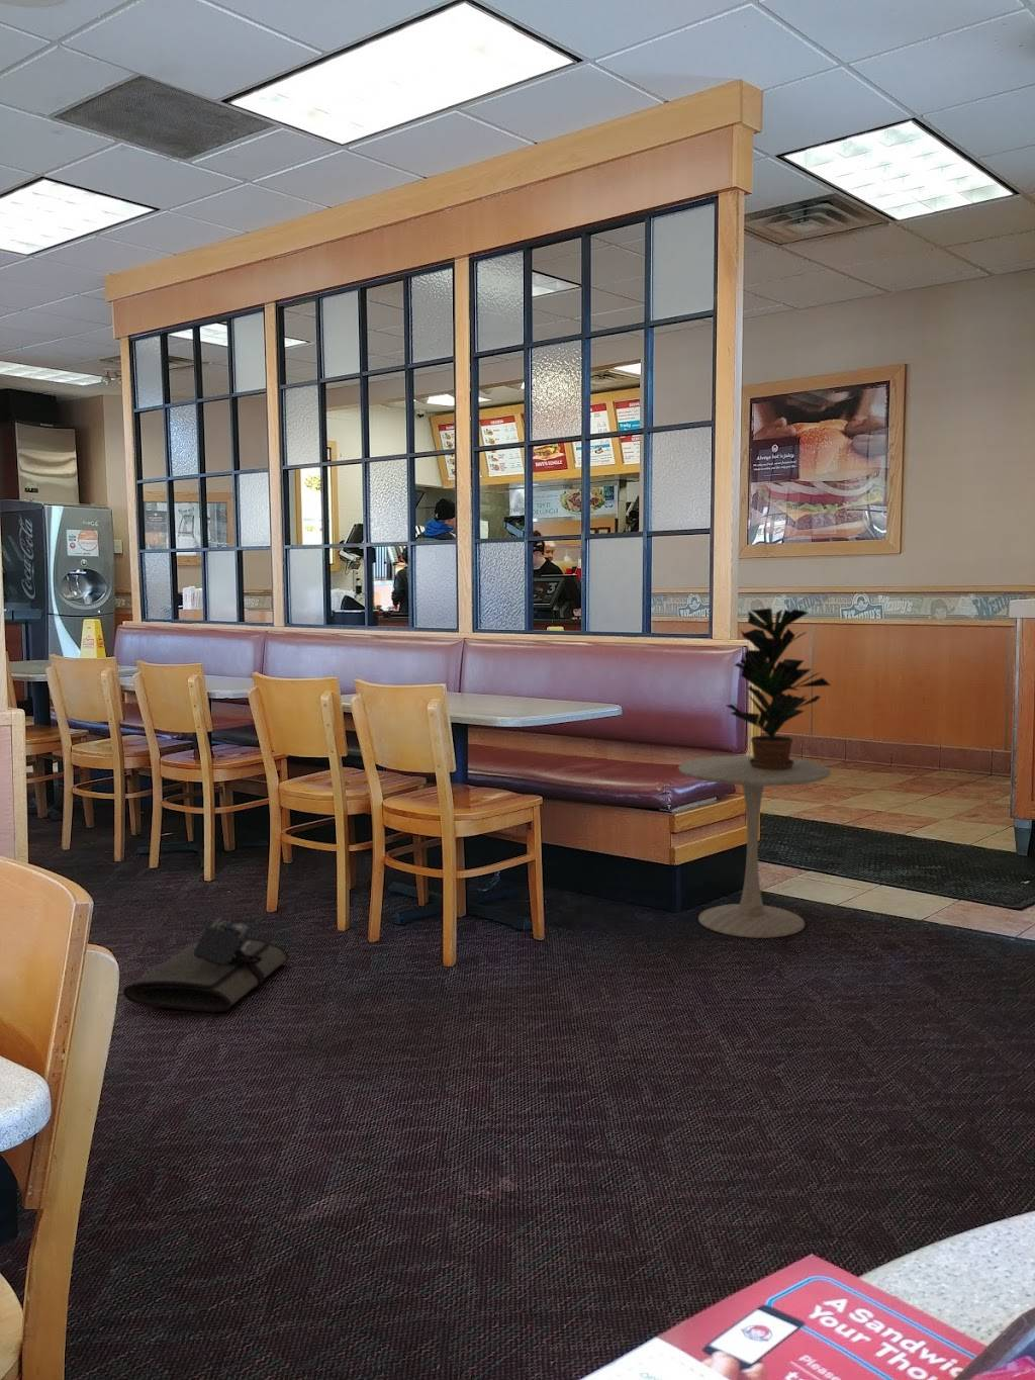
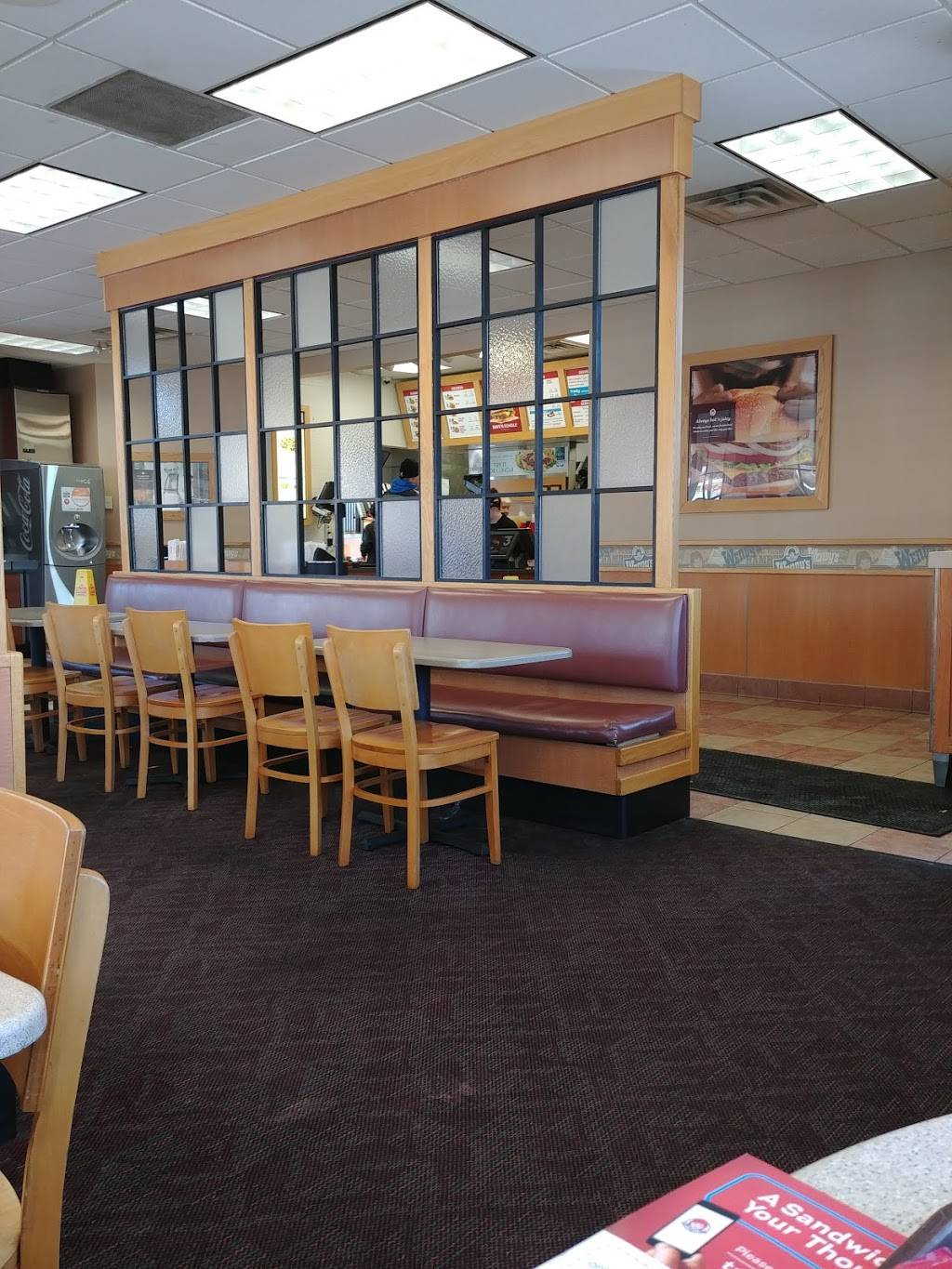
- tool roll (209, 962)
- side table (752, 845)
- potted plant (782, 687)
- lunch box (222, 947)
